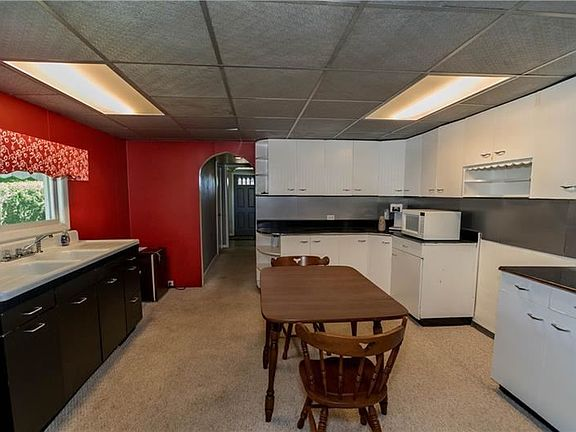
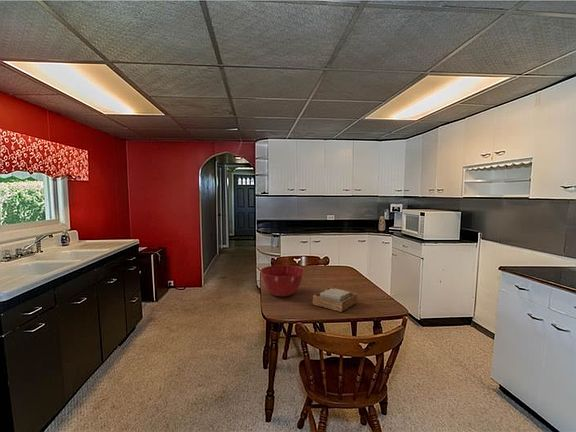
+ napkin holder (335, 297)
+ mixing bowl (282, 281)
